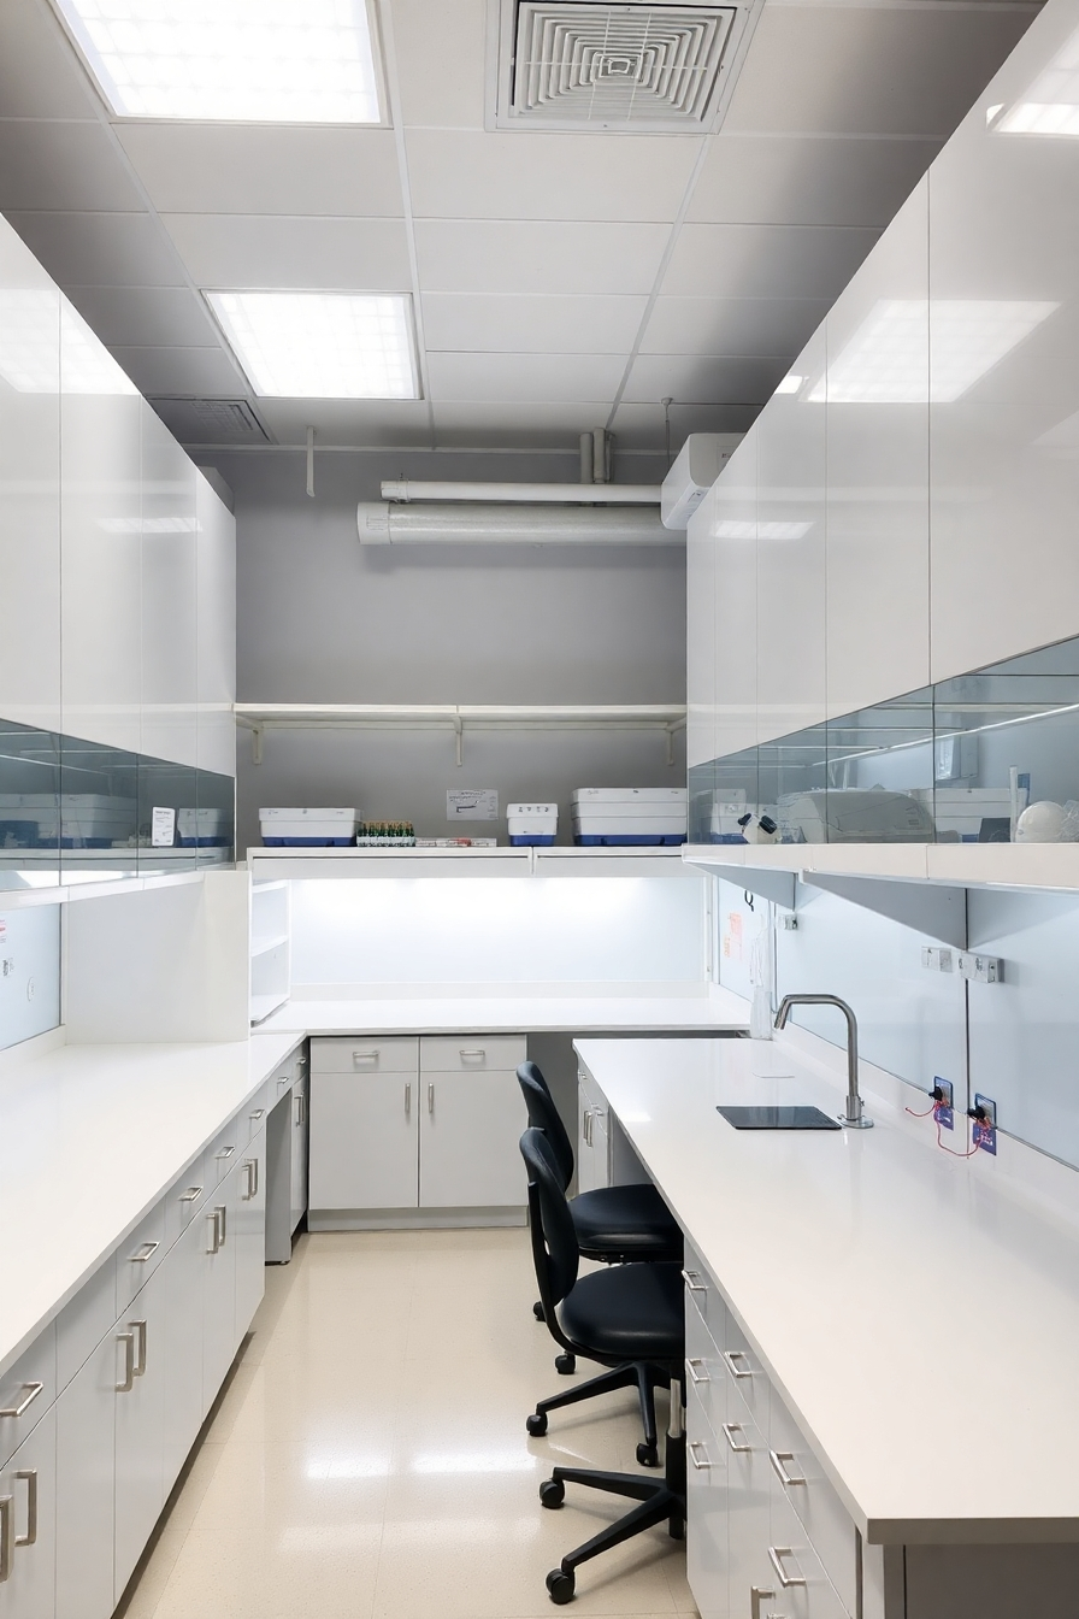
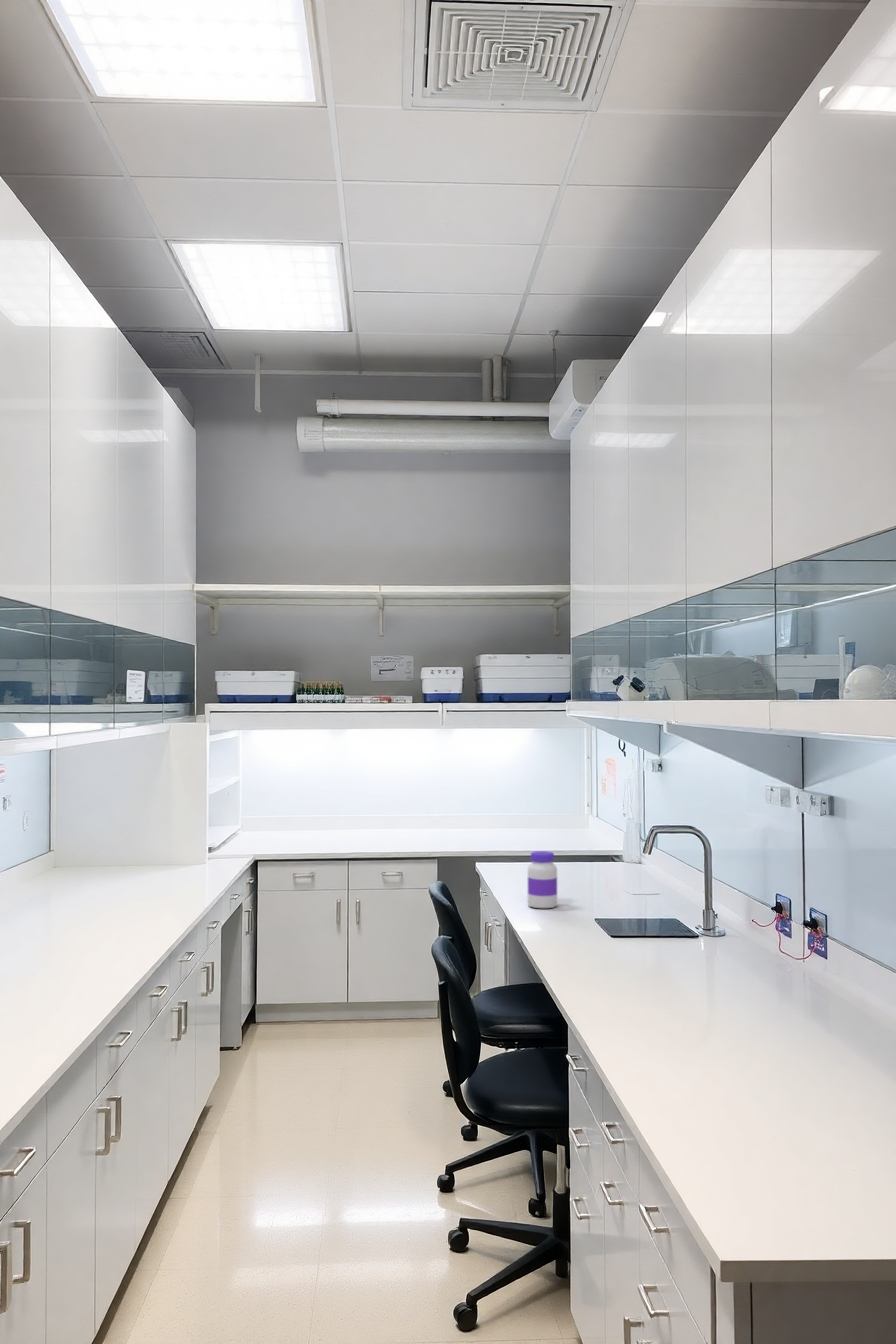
+ jar (542, 879)
